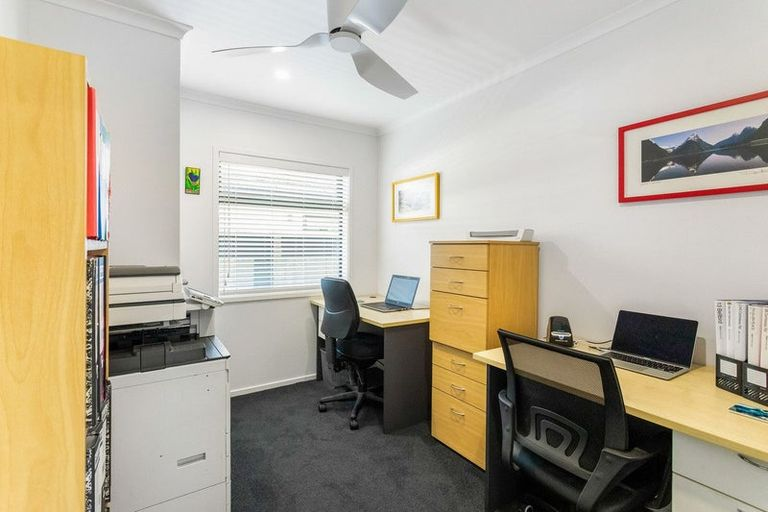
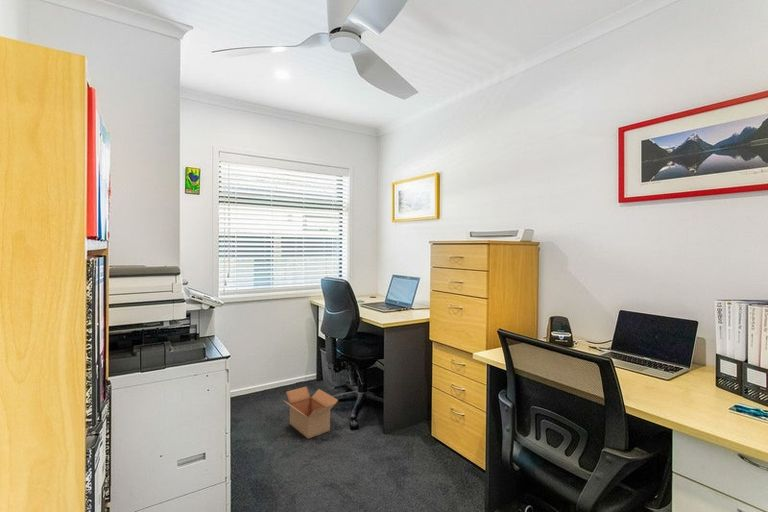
+ cardboard box (309, 412)
